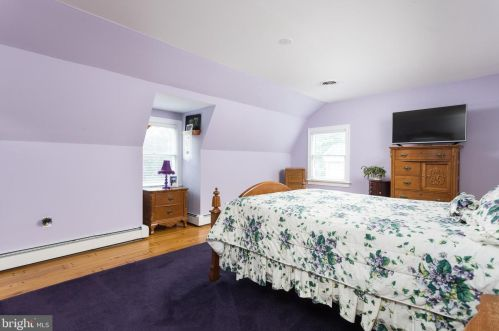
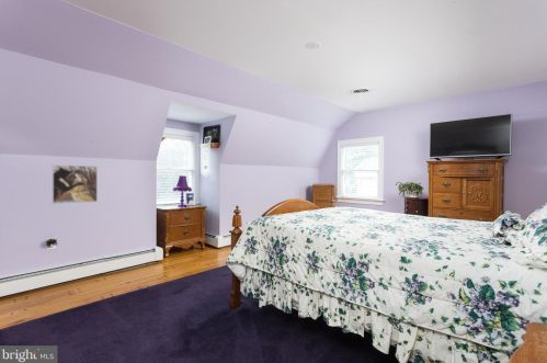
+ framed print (76, 183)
